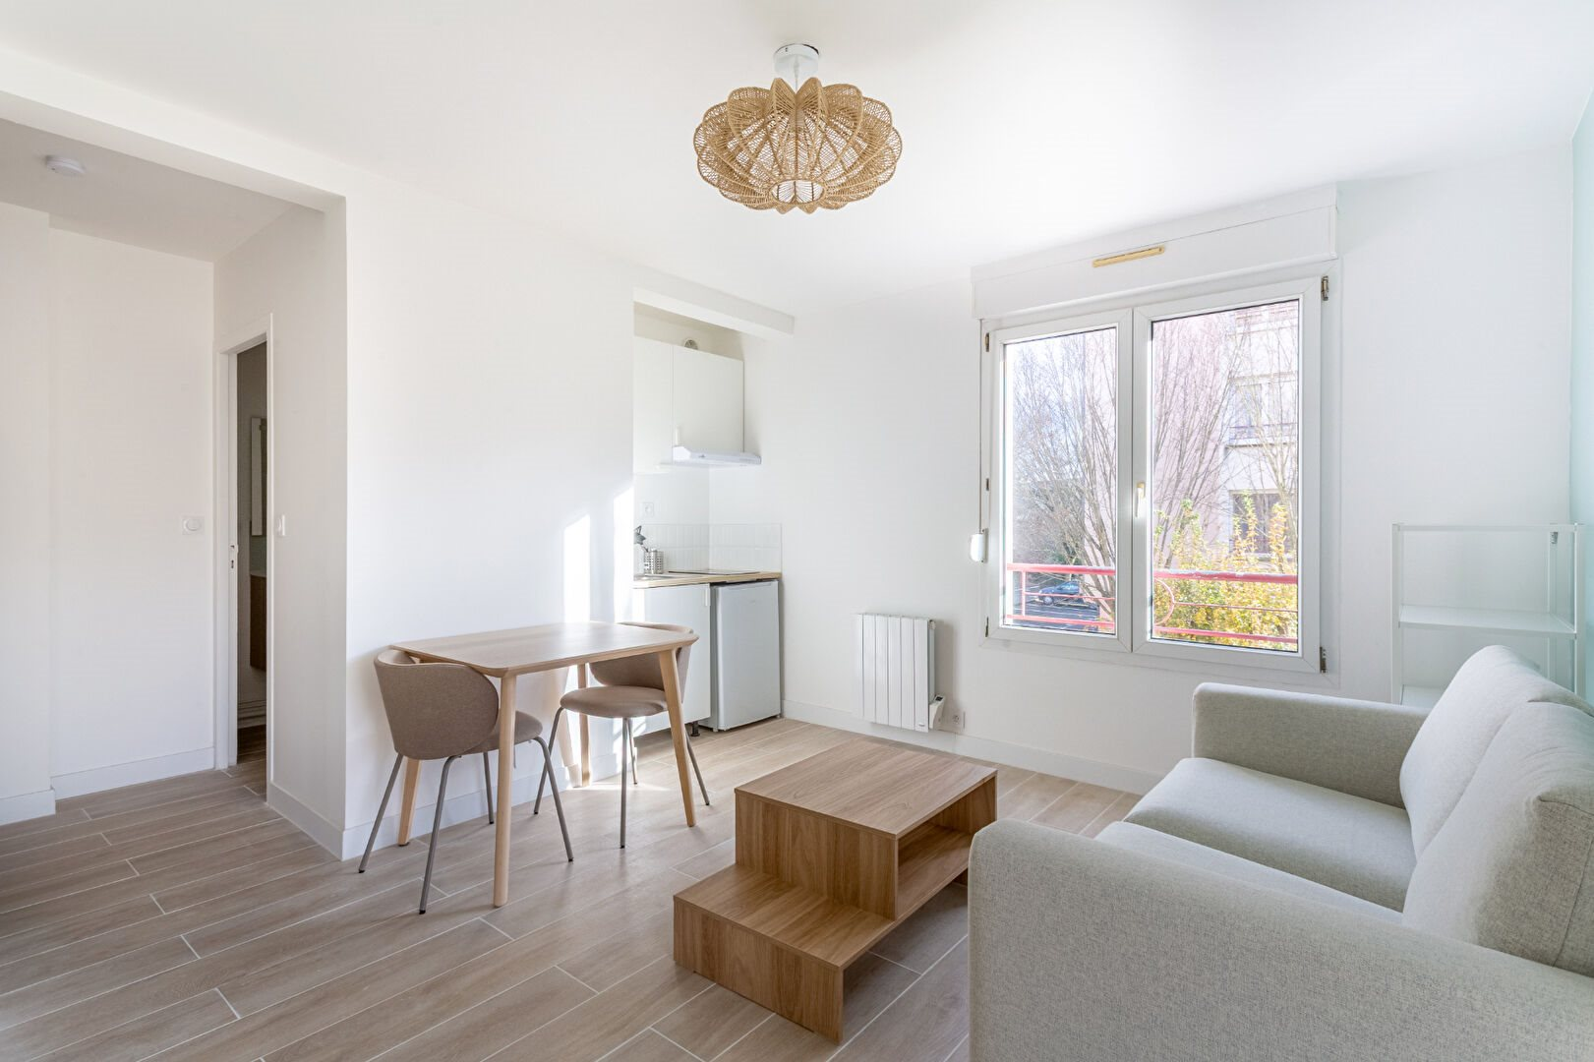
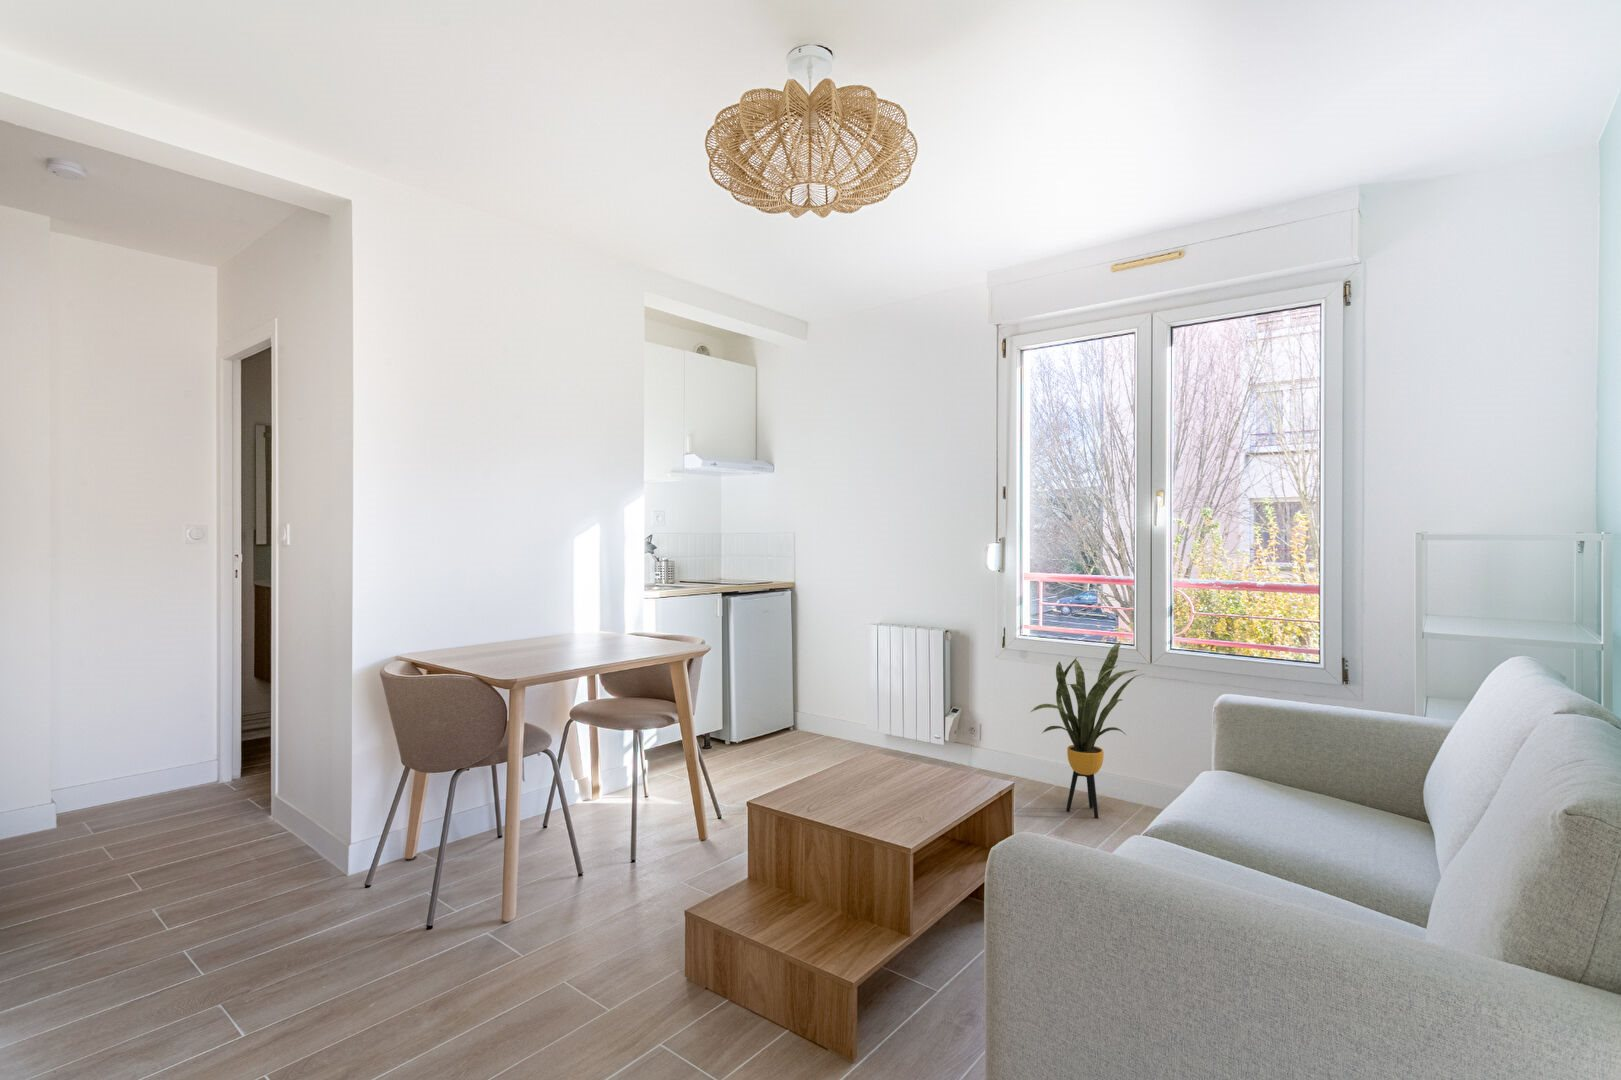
+ house plant (1096, 730)
